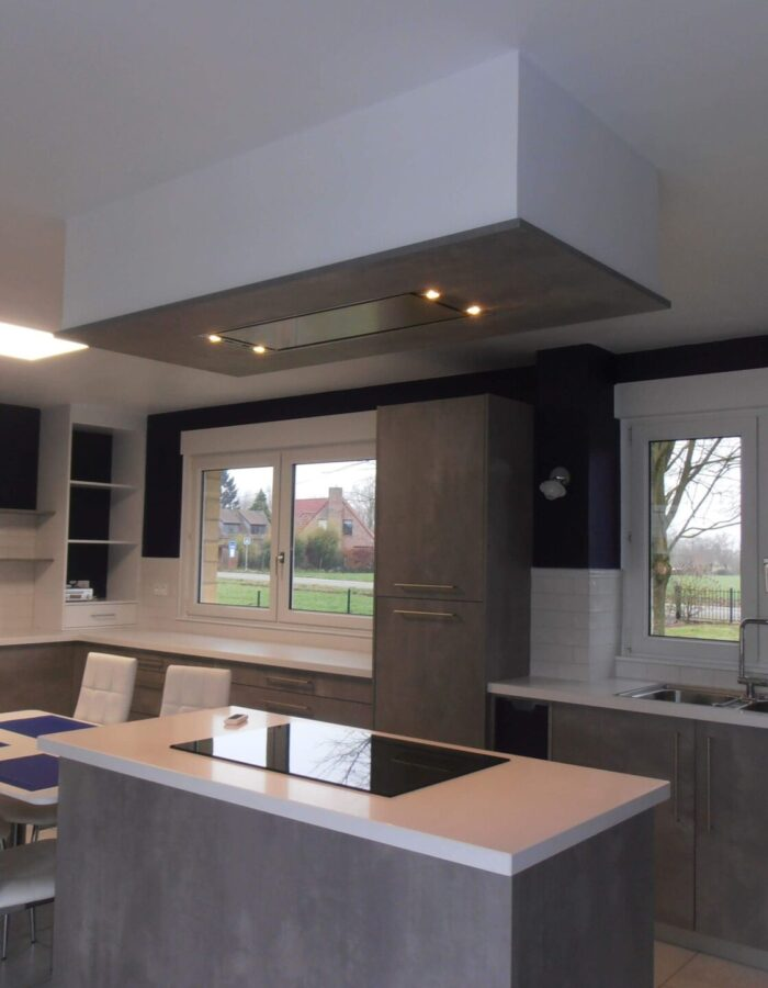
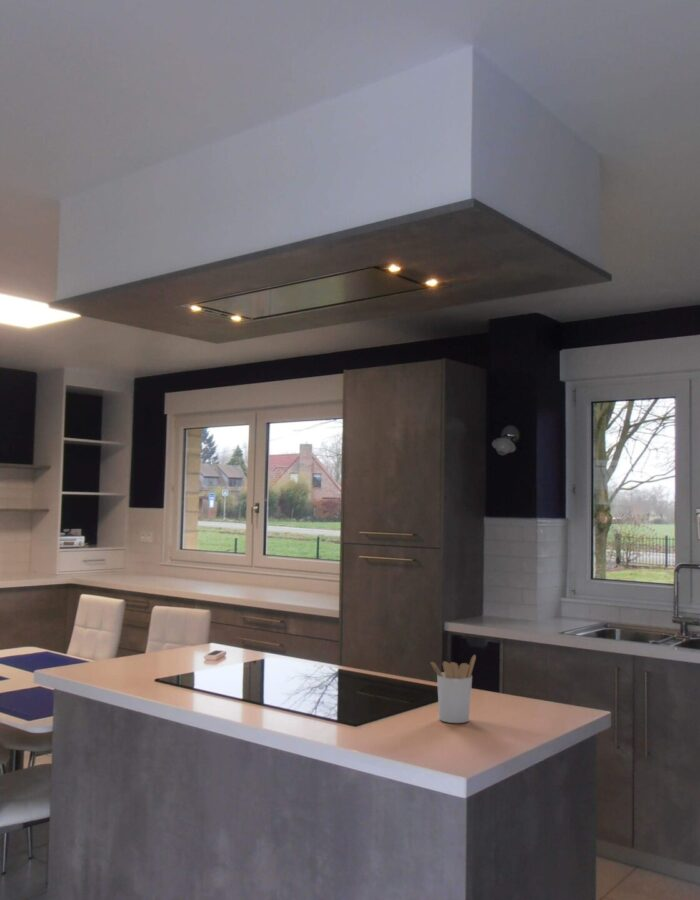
+ utensil holder (454, 688)
